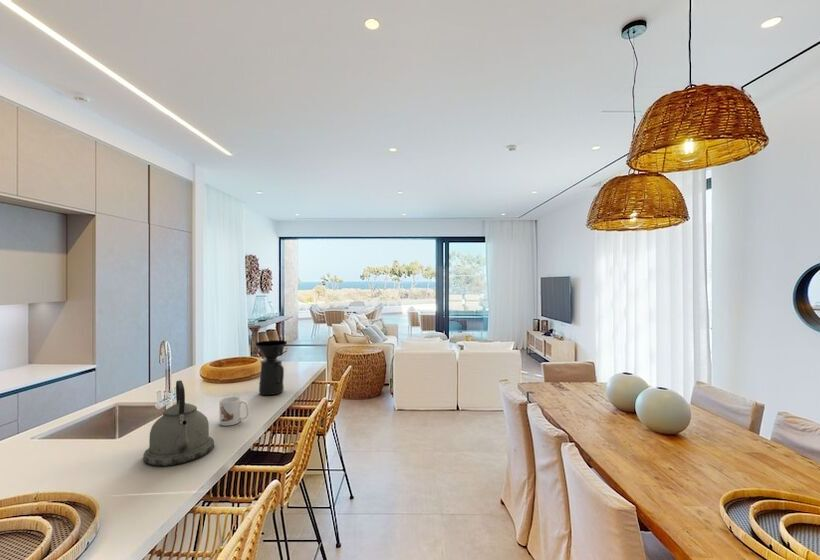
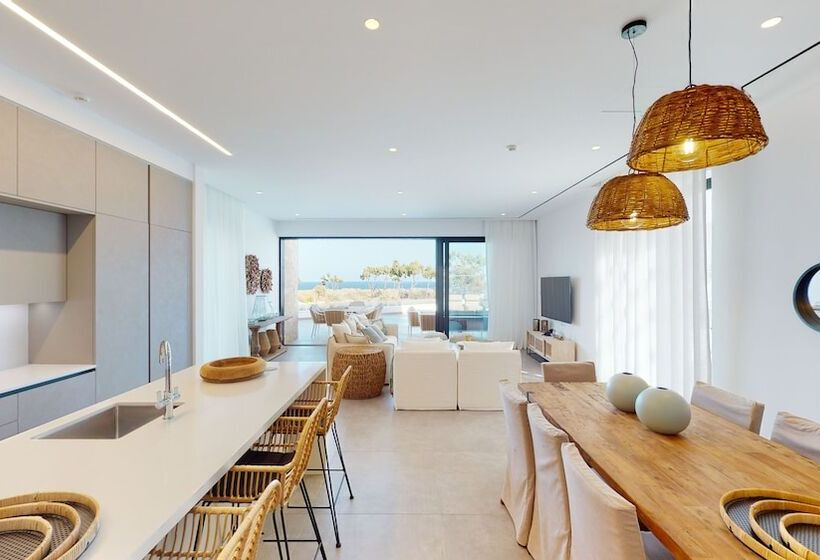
- coffee maker (271, 367)
- mug (234, 410)
- kettle (182, 418)
